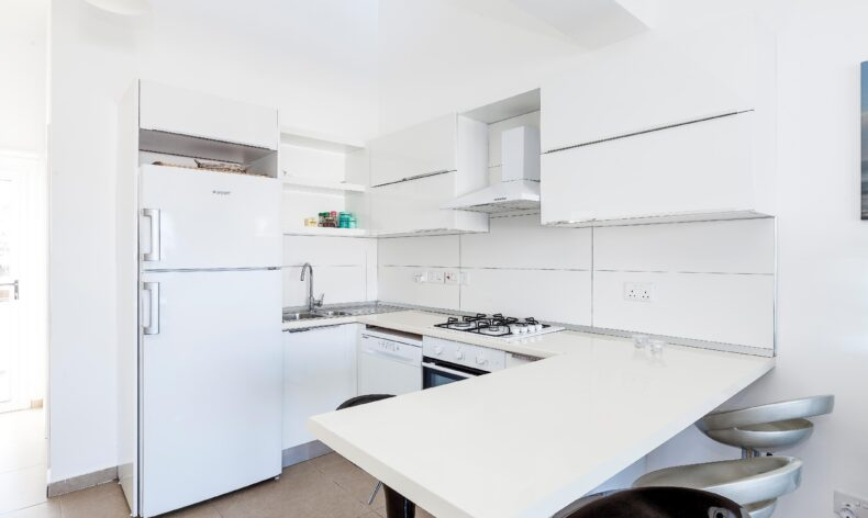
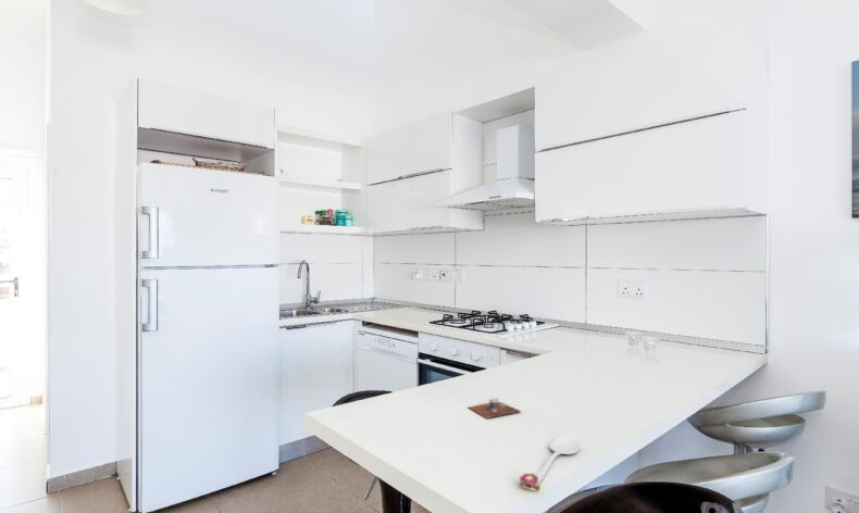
+ spoon (550, 459)
+ cup (494, 403)
